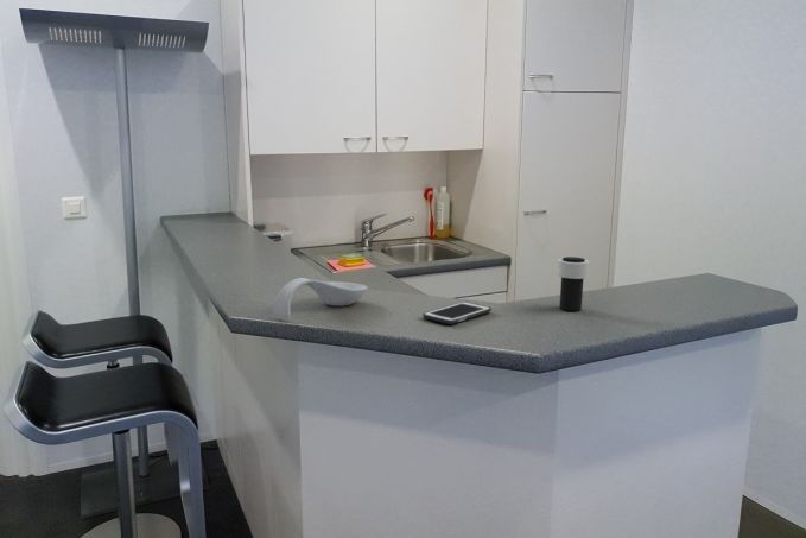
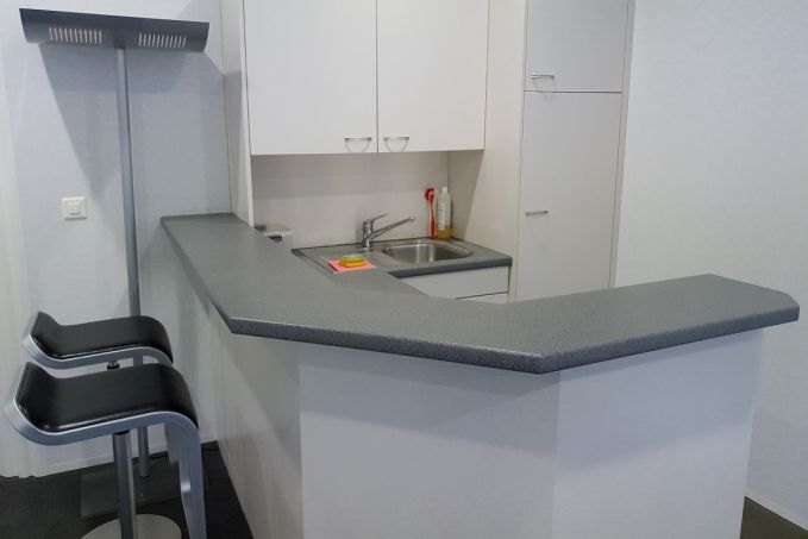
- cup (571, 283)
- spoon rest (322, 291)
- cell phone (457, 312)
